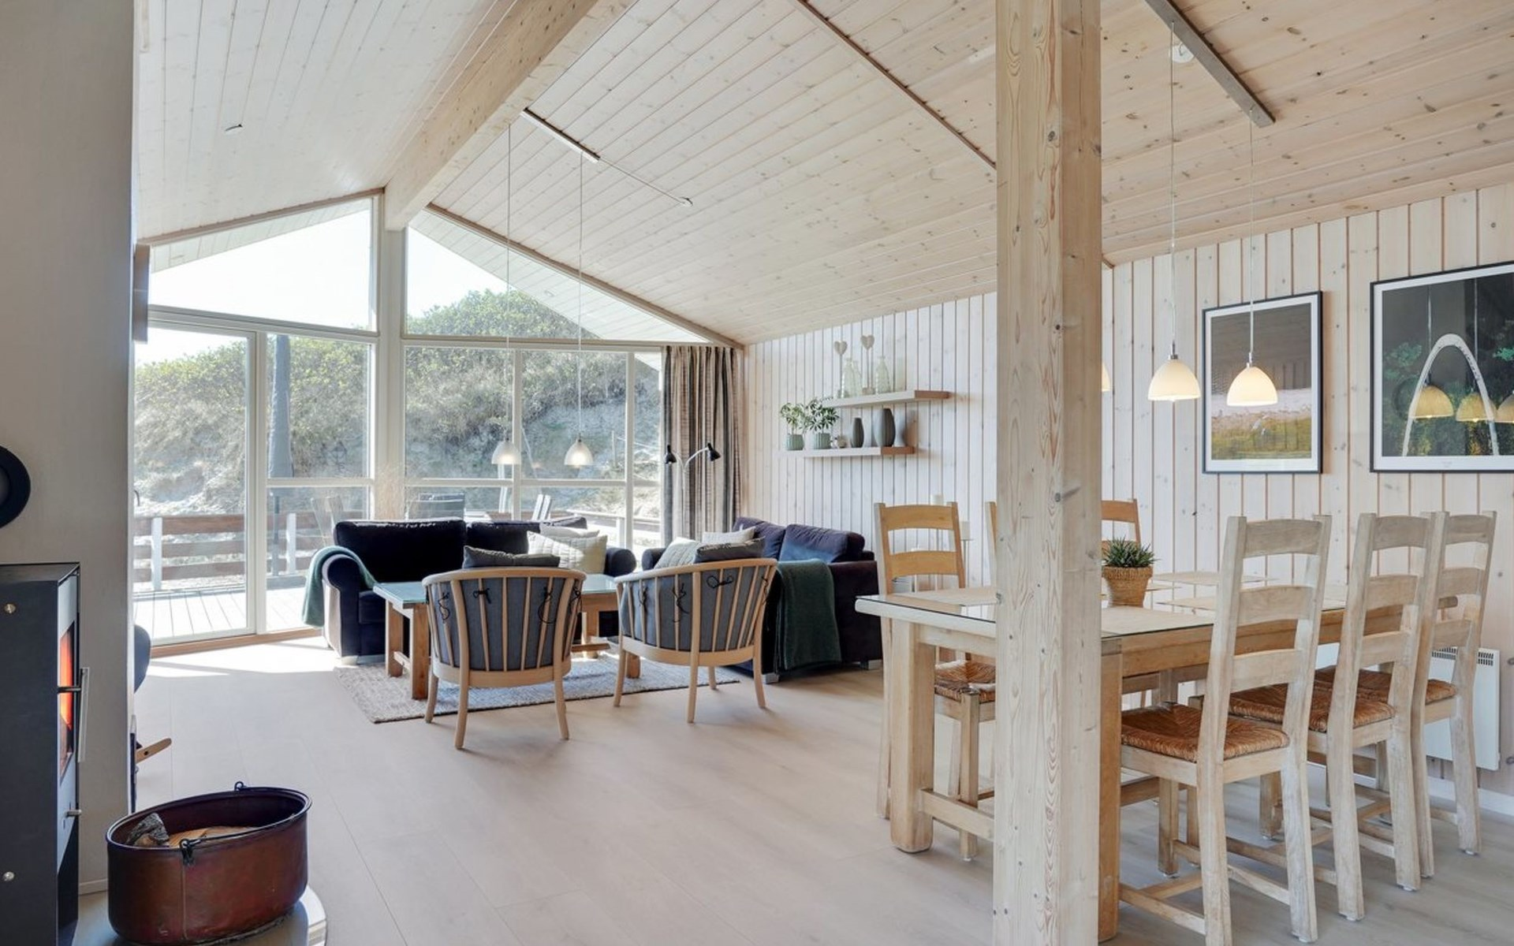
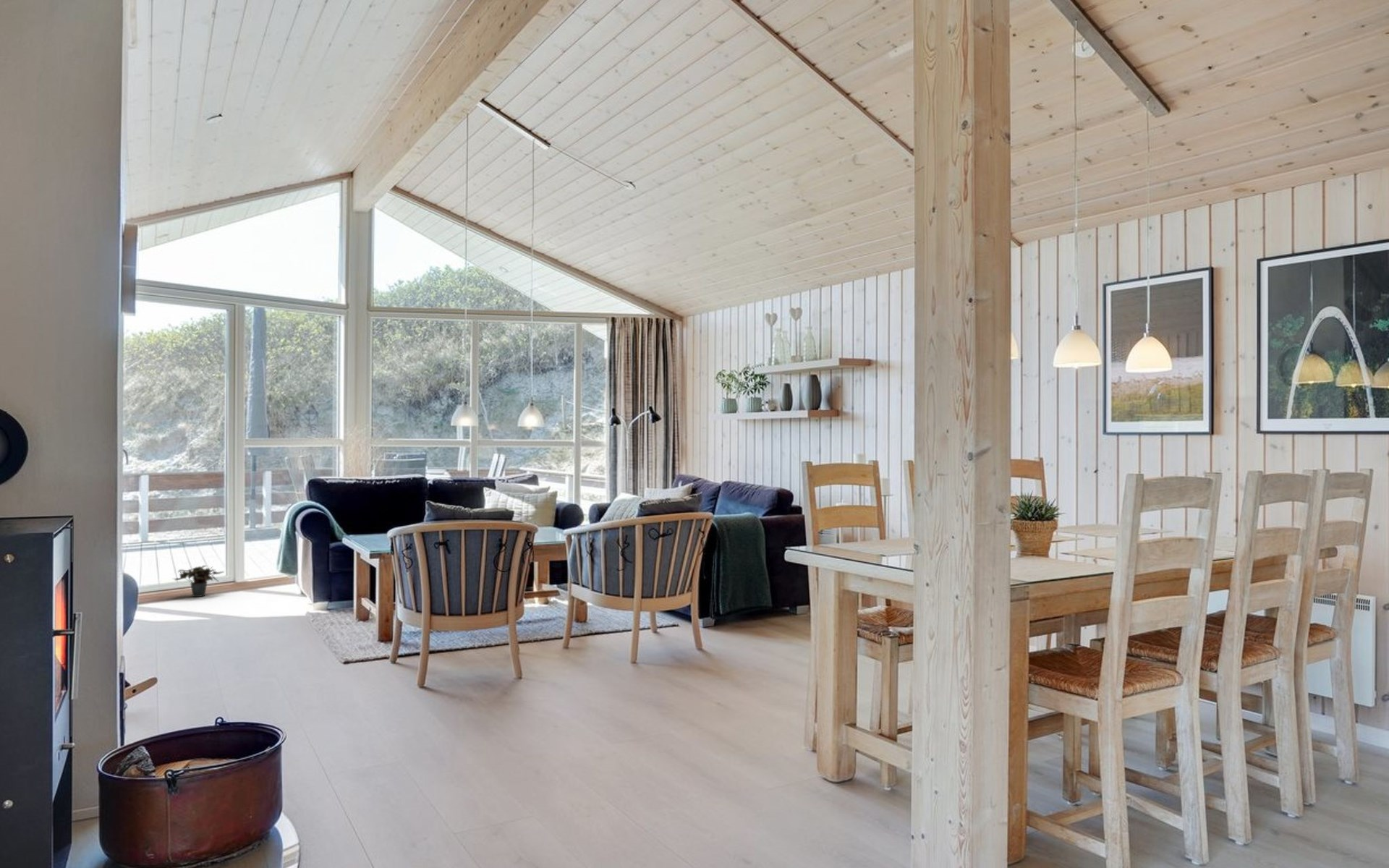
+ potted plant (198, 581)
